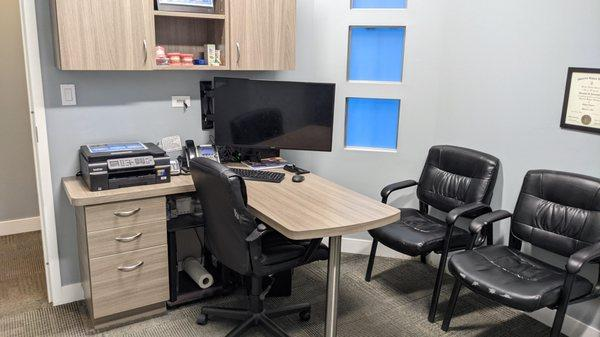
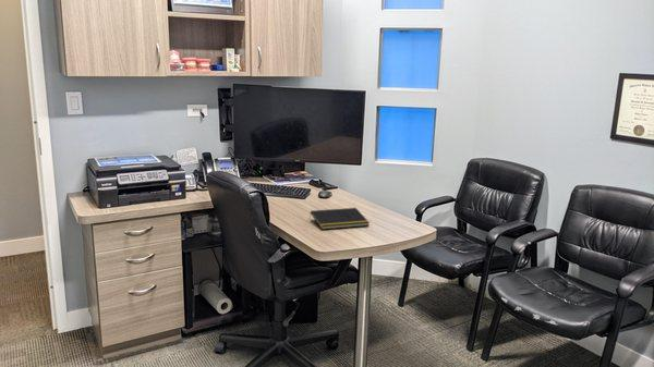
+ notepad (339, 218)
